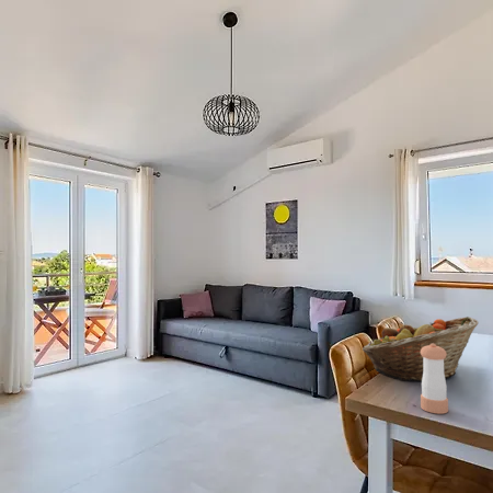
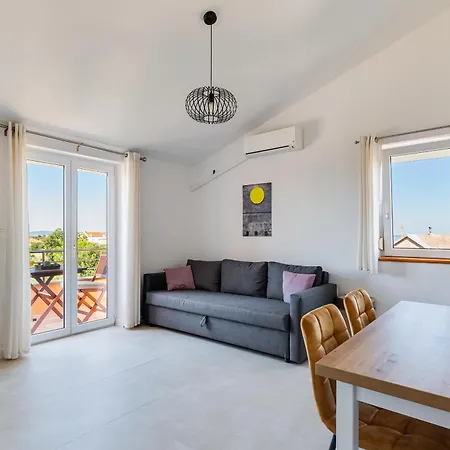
- fruit basket (420, 343)
- pepper shaker (433, 376)
